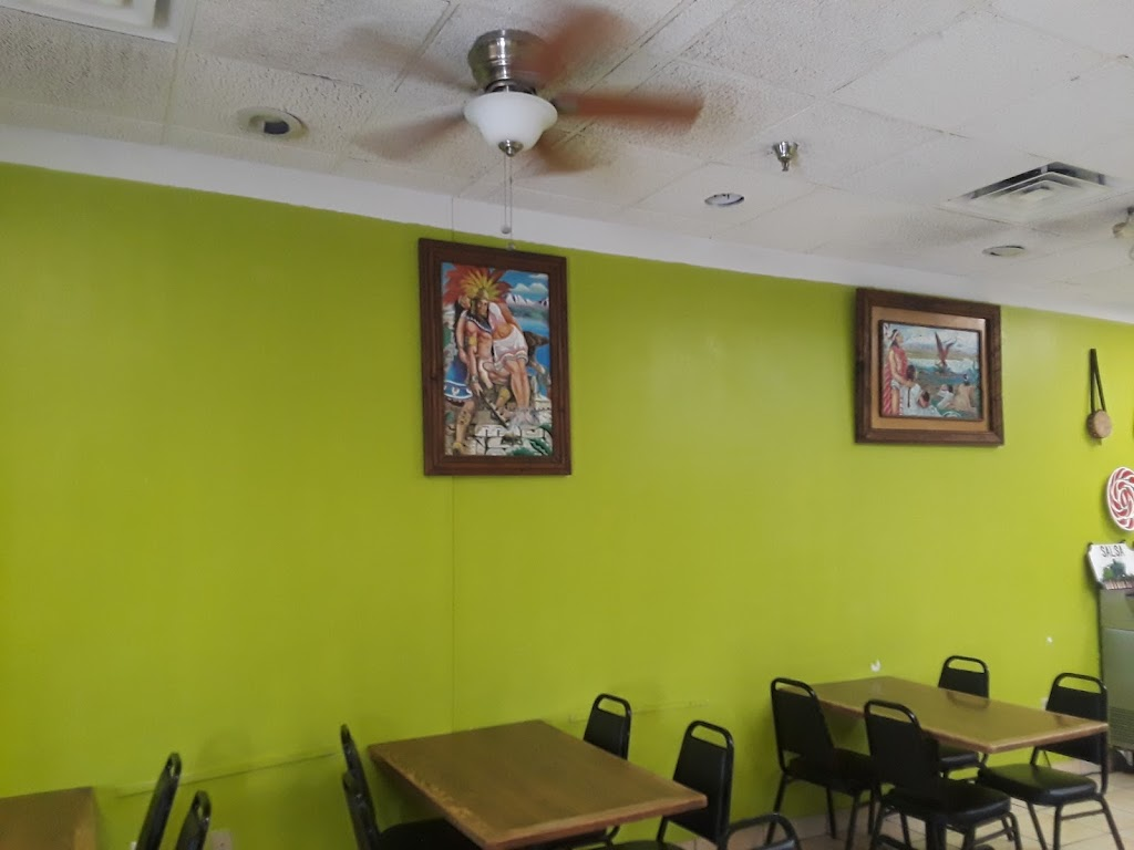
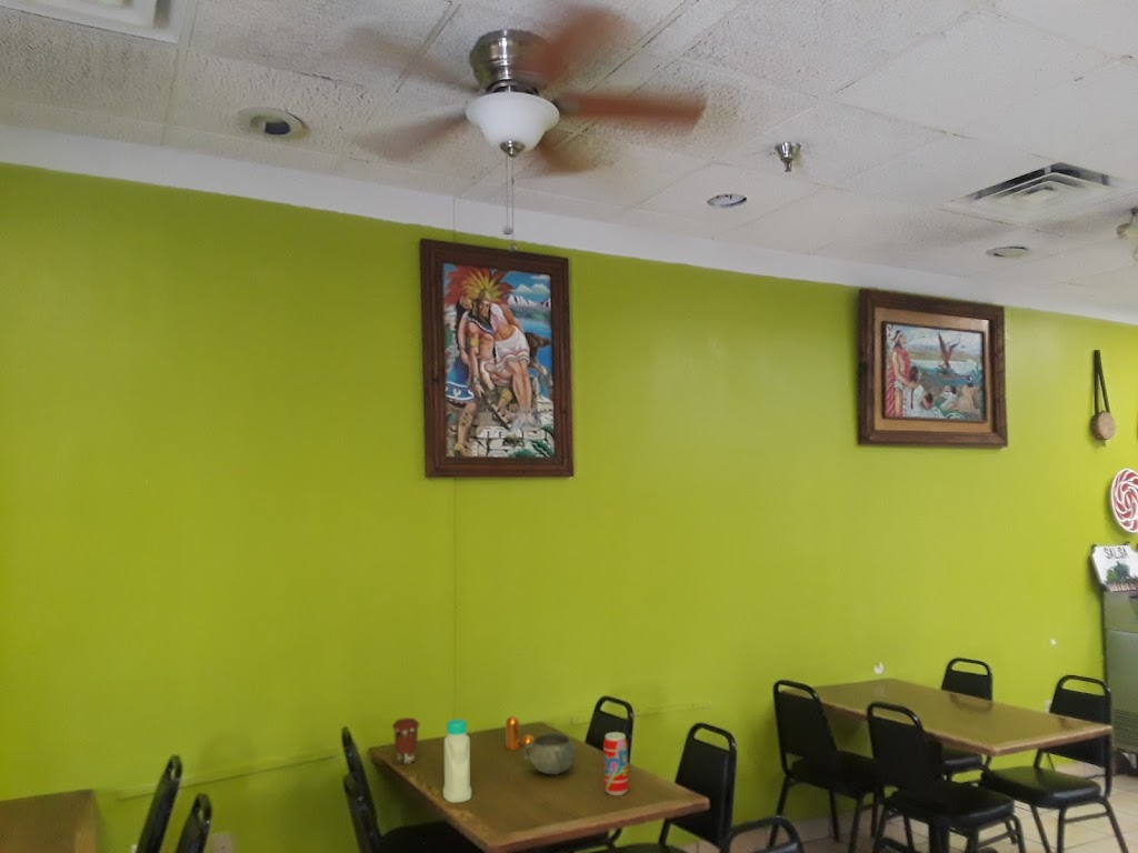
+ decorative bowl (551, 753)
+ beverage can (616, 763)
+ pepper shaker (518, 730)
+ coffee cup (406, 741)
+ bottle (457, 759)
